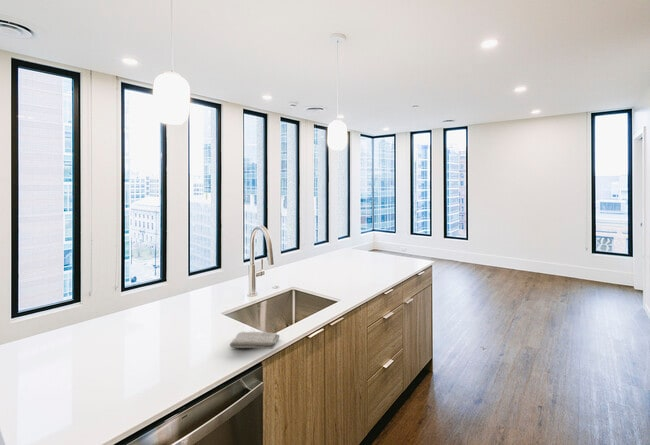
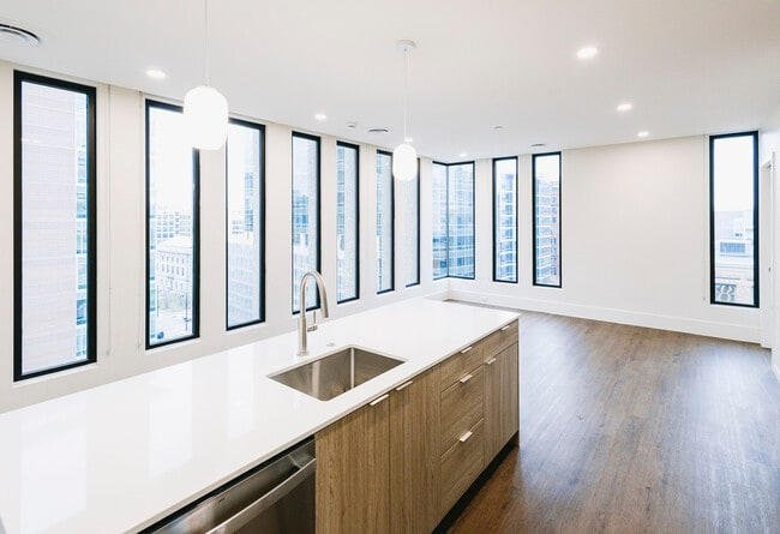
- washcloth (255, 339)
